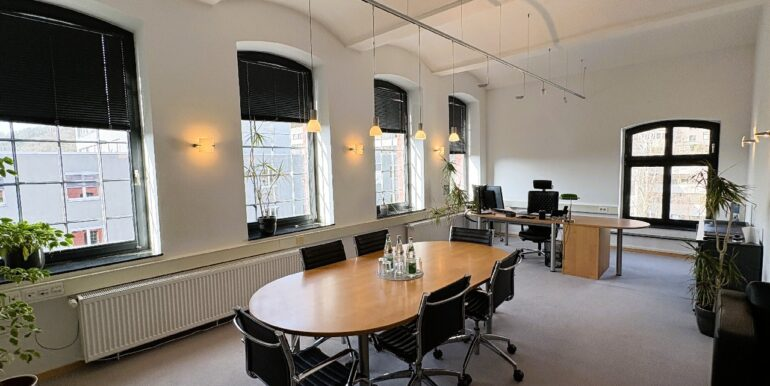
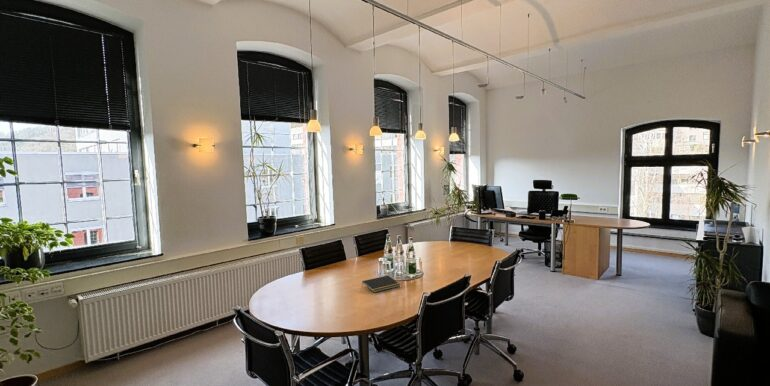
+ notepad (381, 283)
